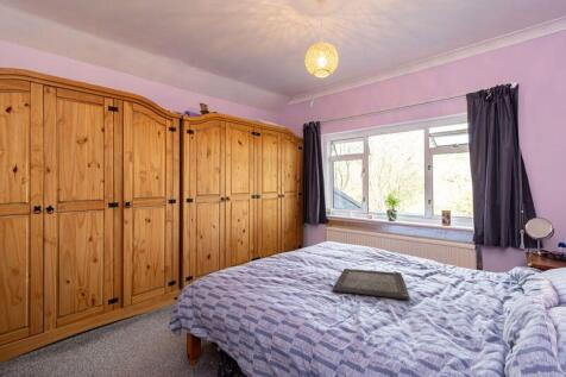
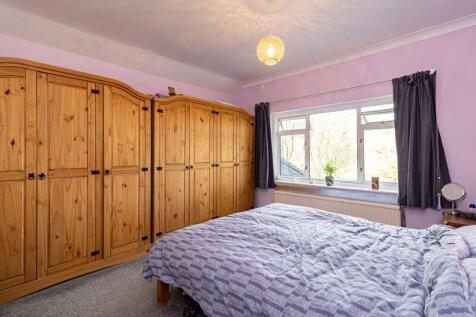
- serving tray (371, 281)
